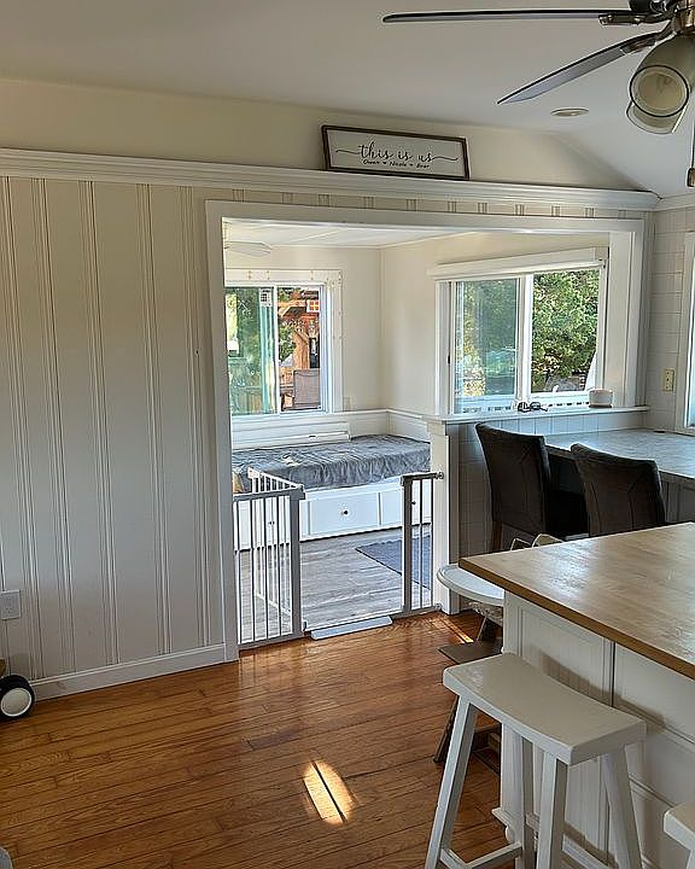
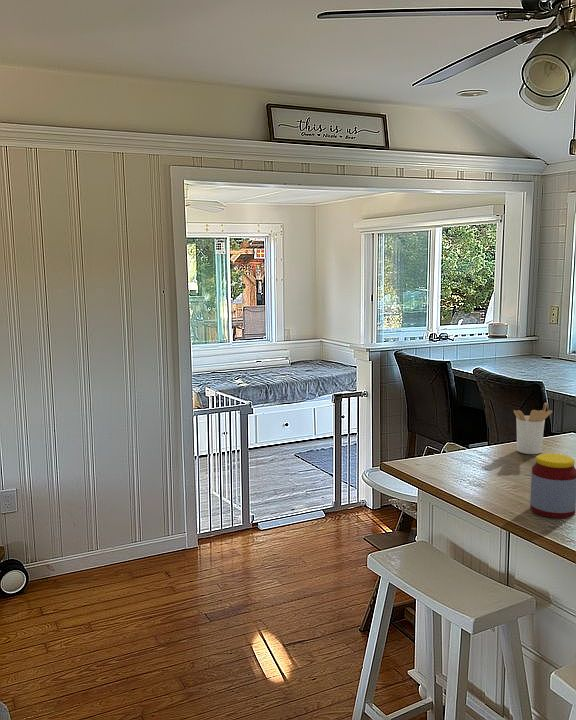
+ jar (553, 484)
+ utensil holder (533, 428)
